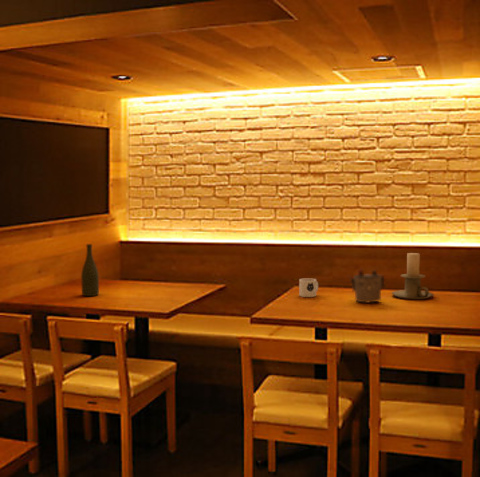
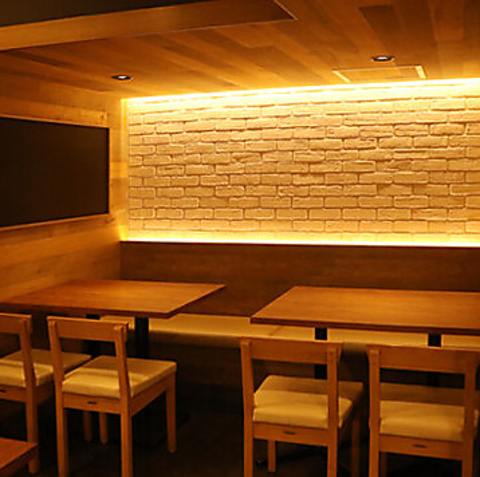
- candle holder (412, 274)
- mug (308, 287)
- bottle (89, 269)
- teapot (366, 285)
